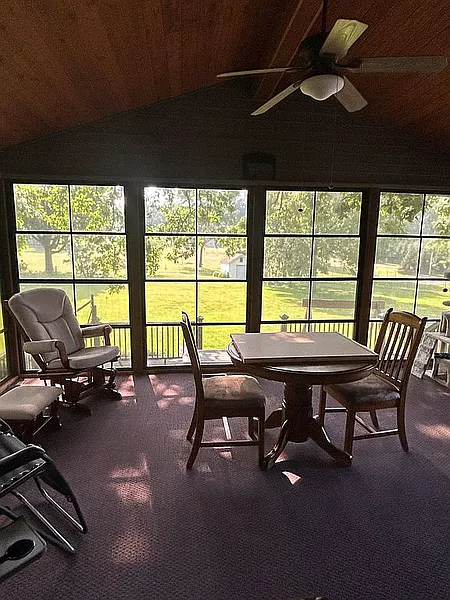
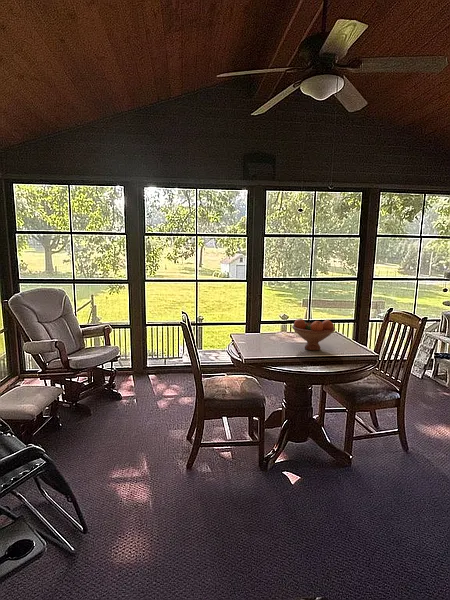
+ fruit bowl (313, 333)
